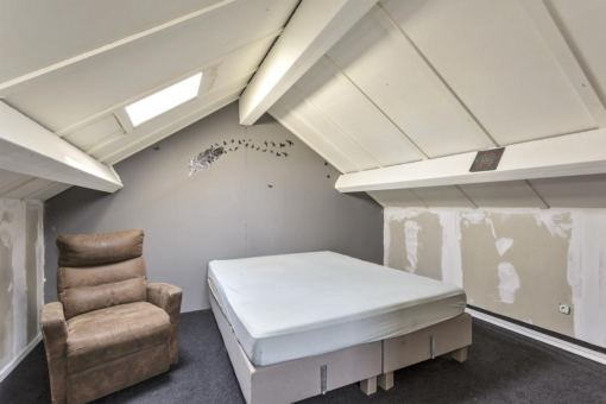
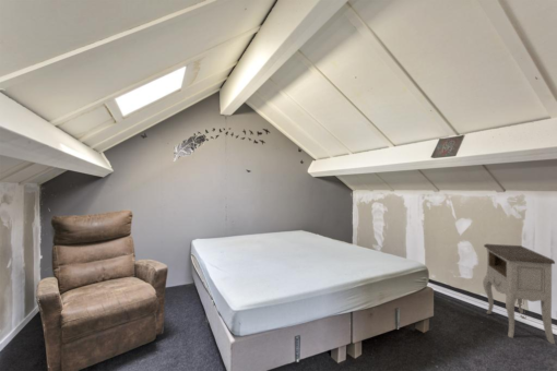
+ nightstand (514, 288)
